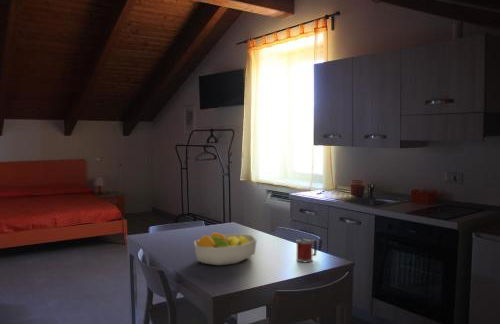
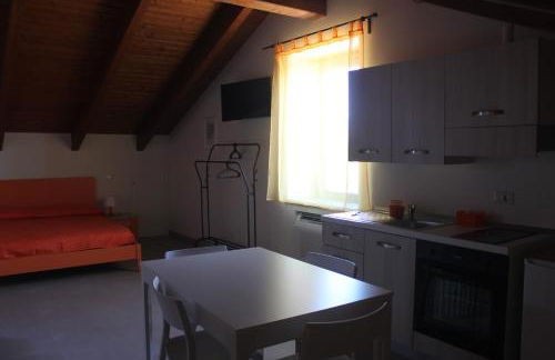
- fruit bowl (225, 245)
- mug (306, 249)
